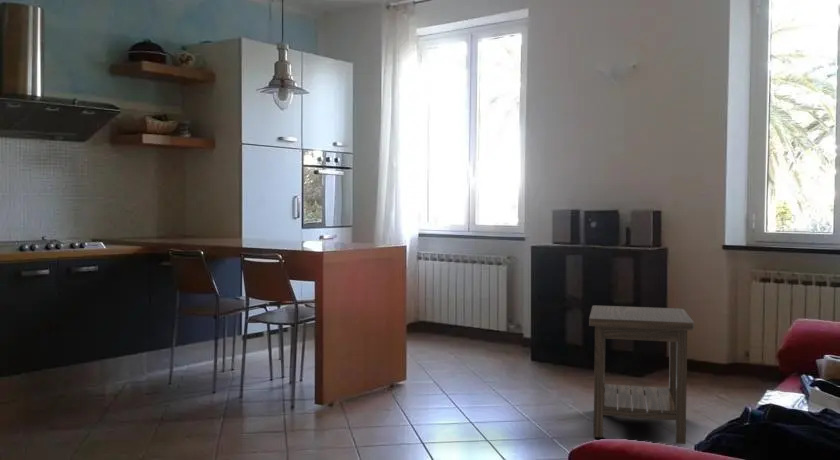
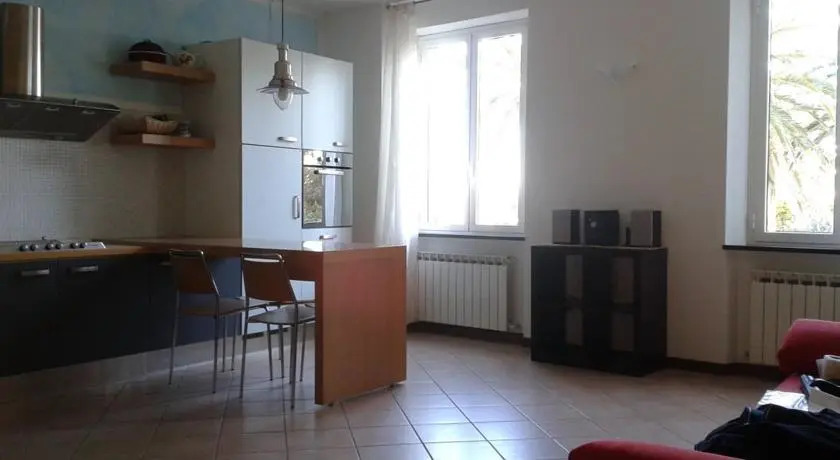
- side table (638, 386)
